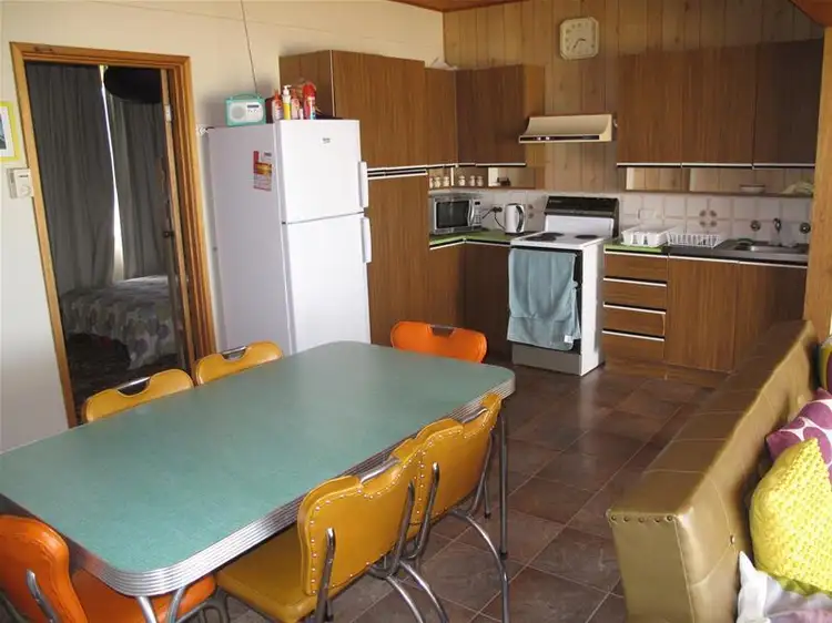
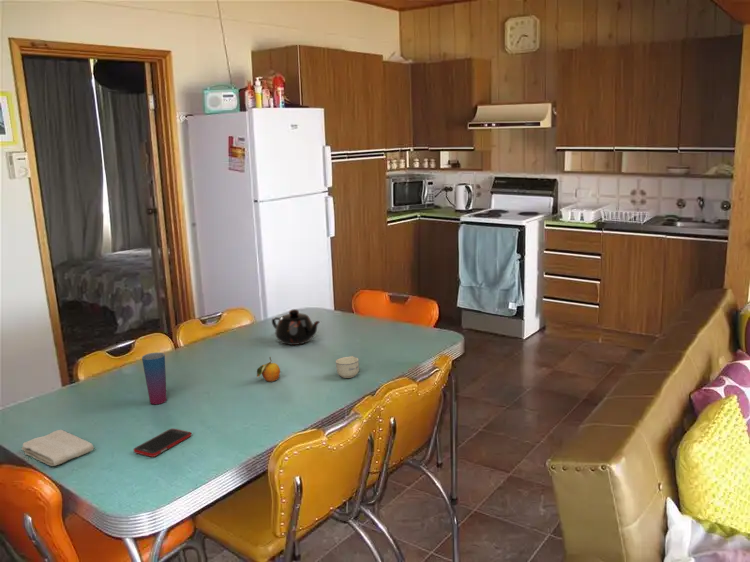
+ cell phone (163, 442)
+ washcloth (56, 446)
+ fruit (266, 370)
+ cup (155, 378)
+ teapot (296, 325)
+ cup (349, 366)
